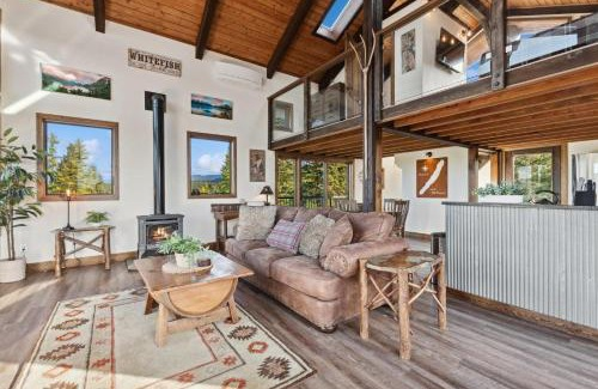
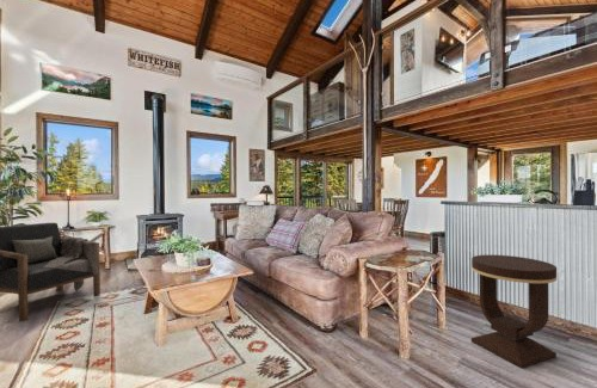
+ side table (507, 315)
+ armchair (50, 263)
